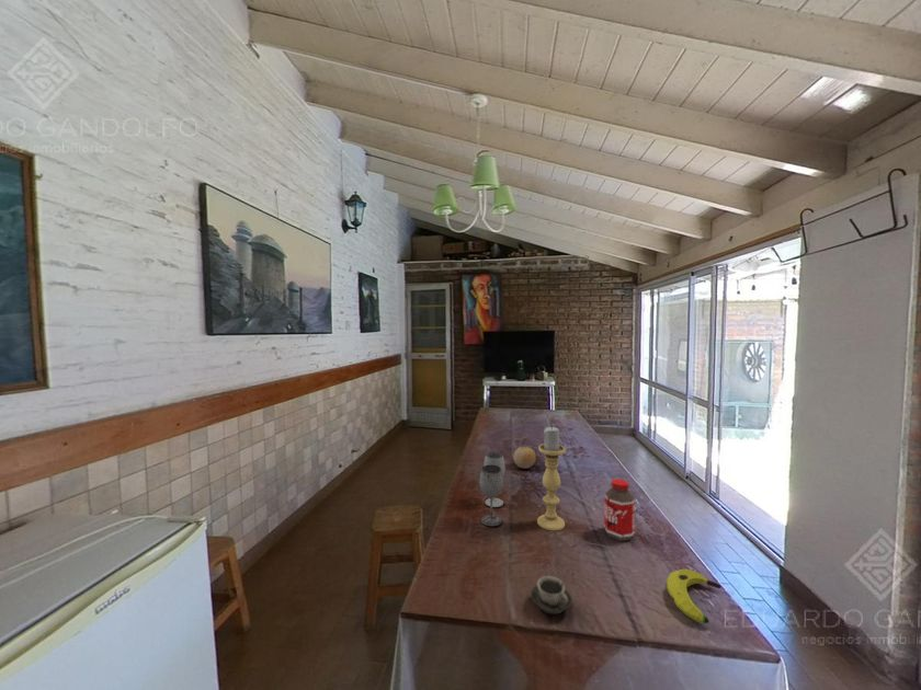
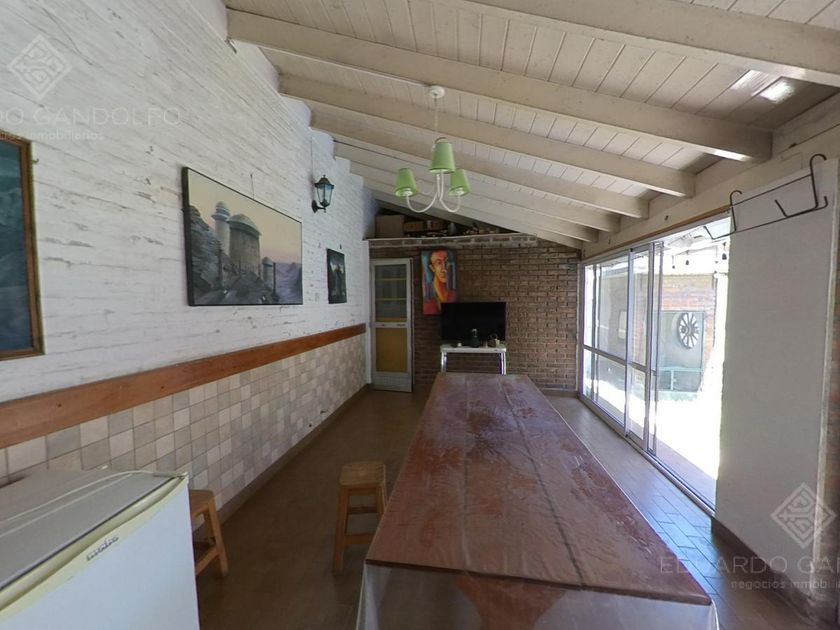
- fruit (524, 457)
- cup (550, 595)
- banana (698, 583)
- bottle (619, 508)
- wineglass (492, 486)
- candle holder (552, 474)
